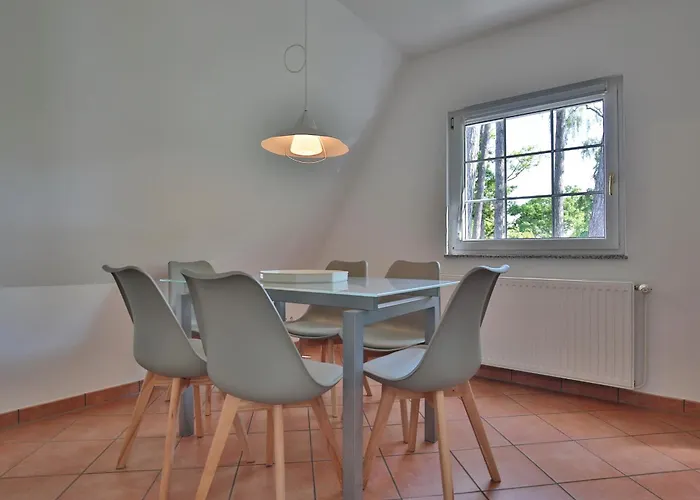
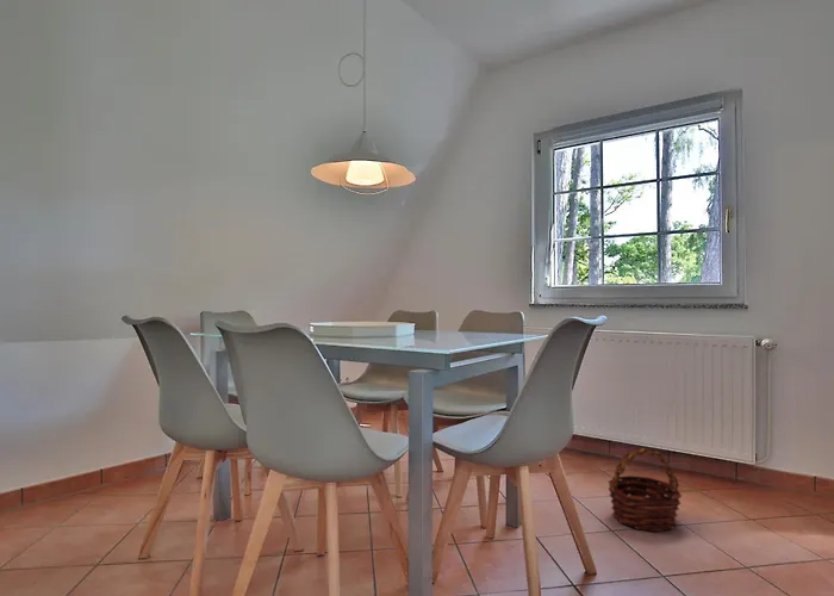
+ basket (643, 483)
